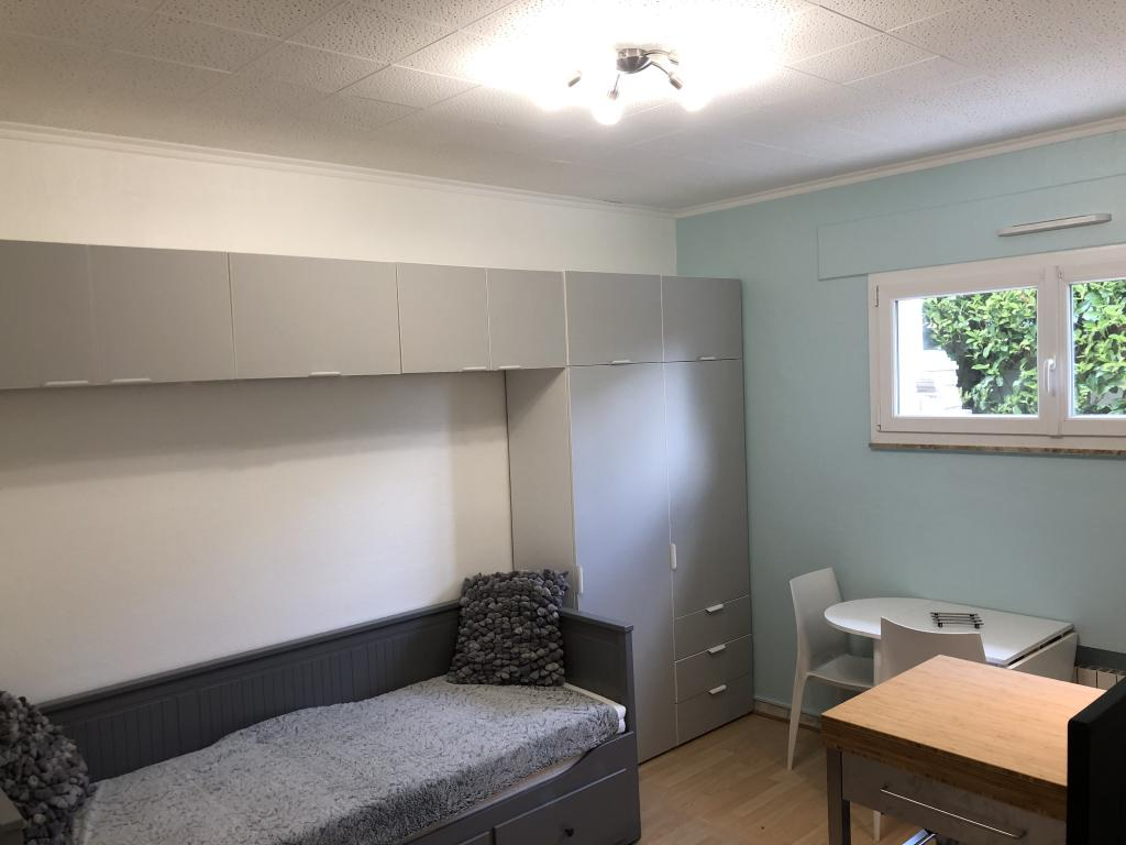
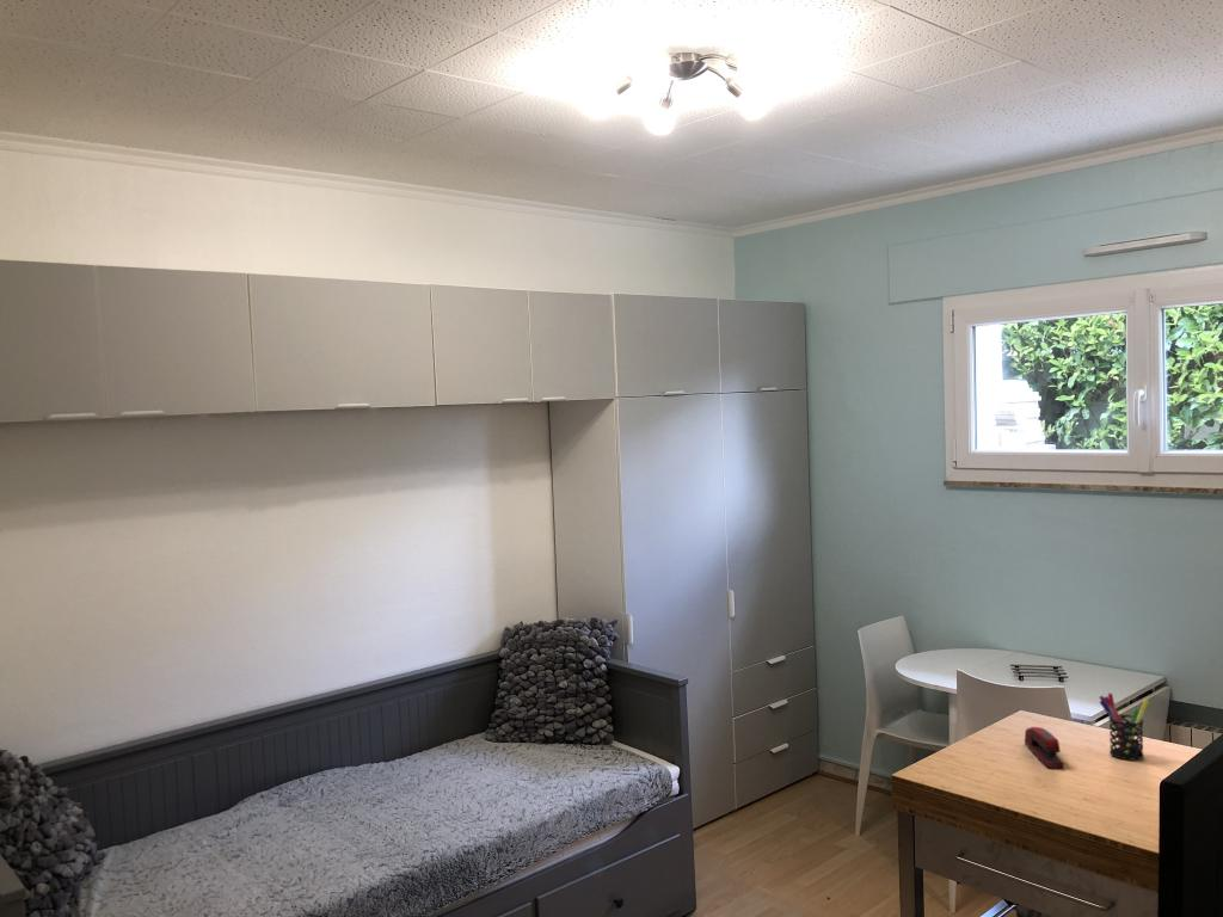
+ stapler (1043, 741)
+ pen holder (1125, 725)
